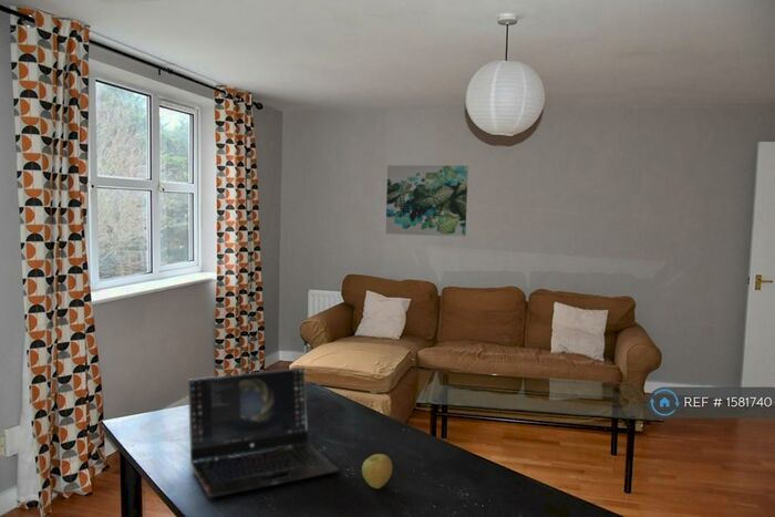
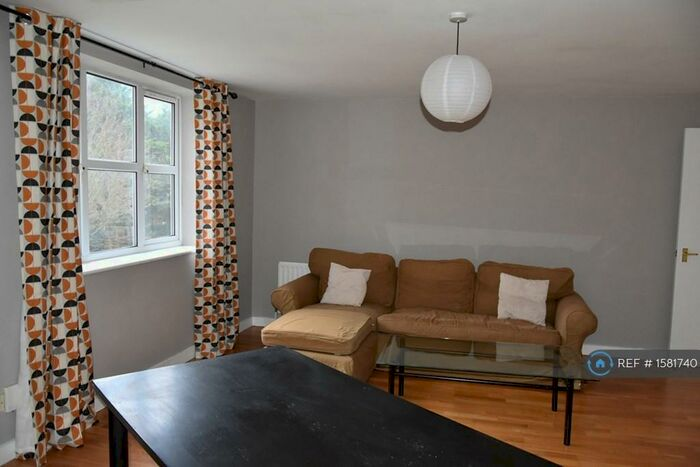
- wall art (426, 200)
- laptop computer (262, 426)
- apple (376, 471)
